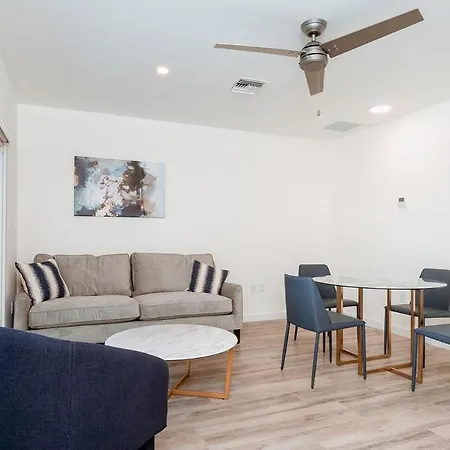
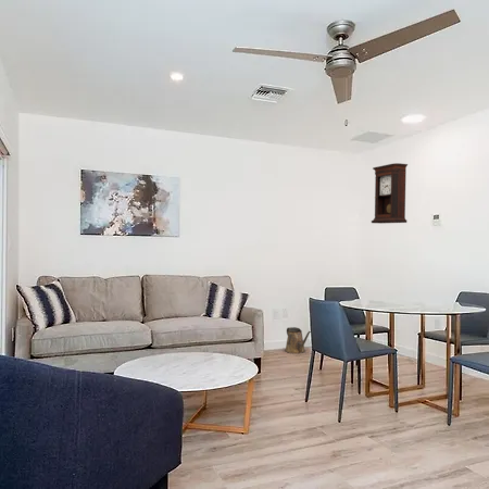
+ watering can (298, 339)
+ pendulum clock (387, 195)
